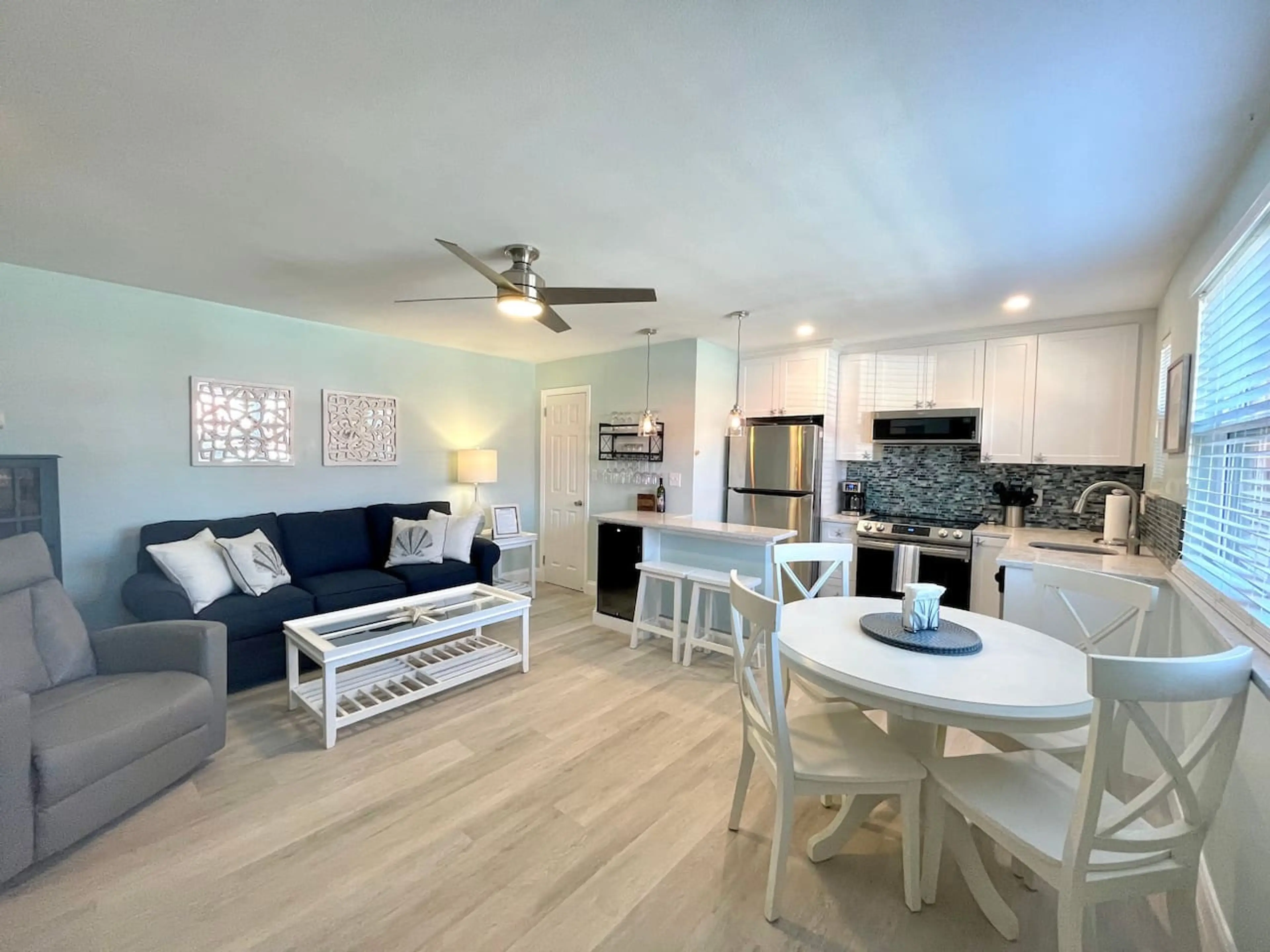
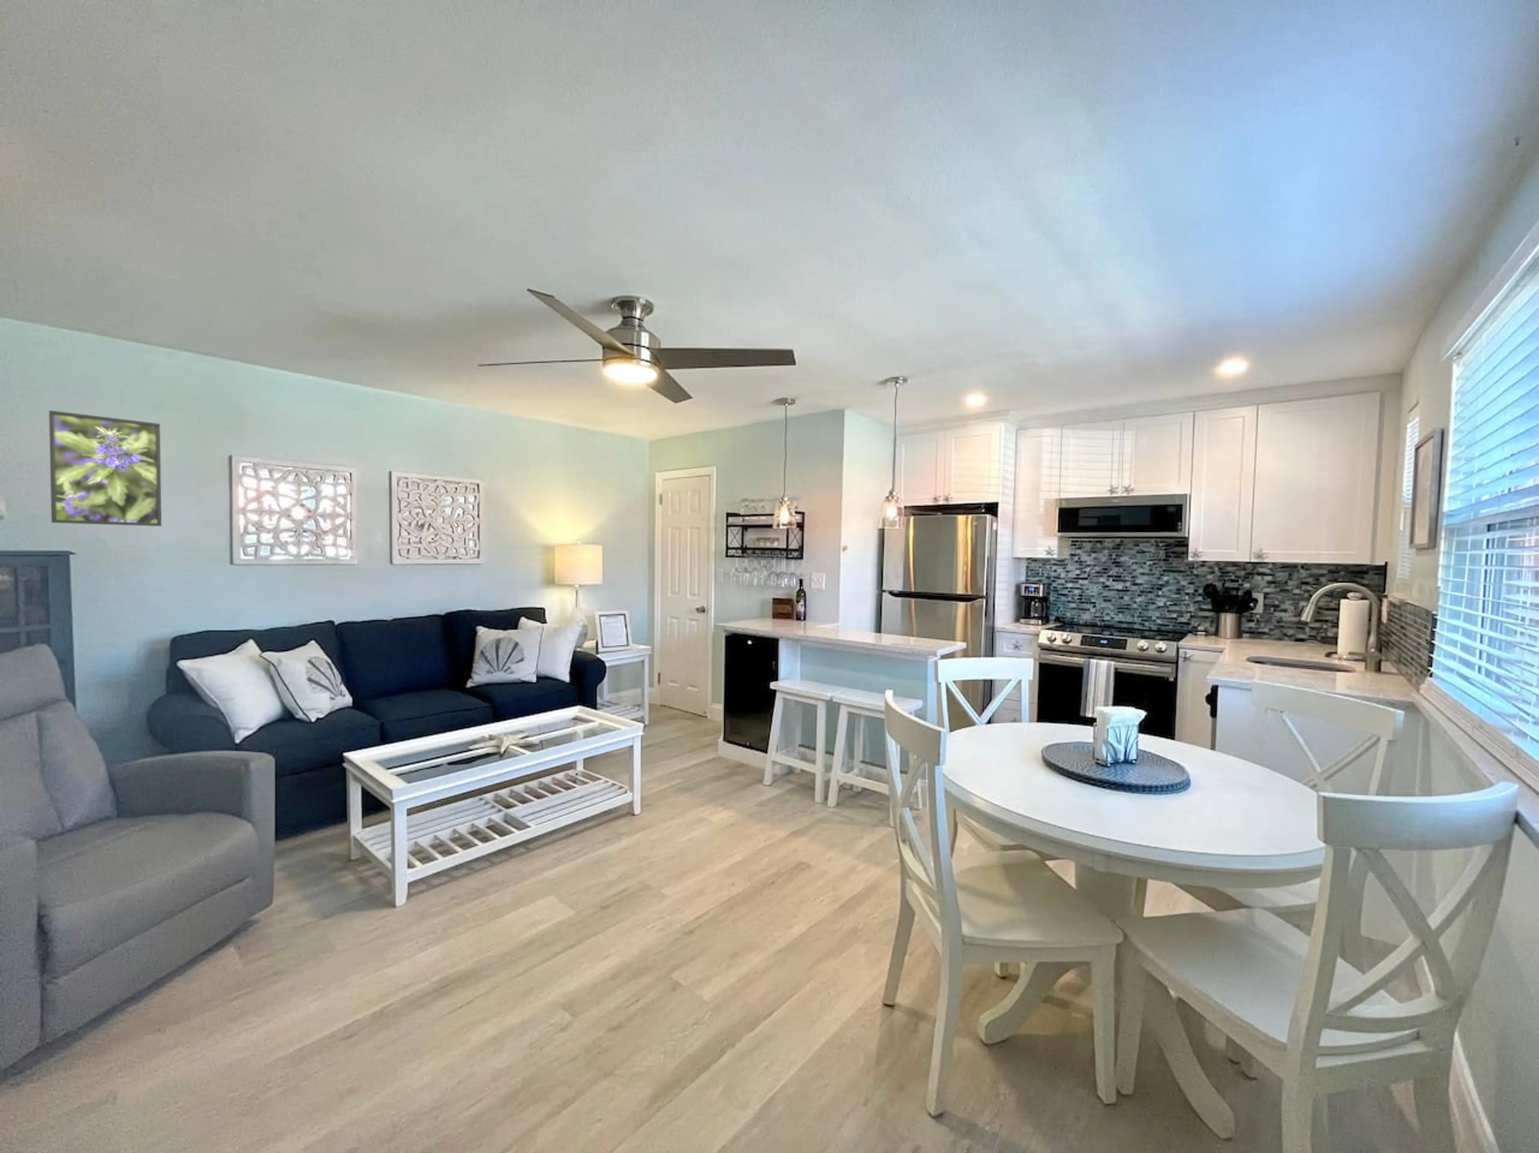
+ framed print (108, 471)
